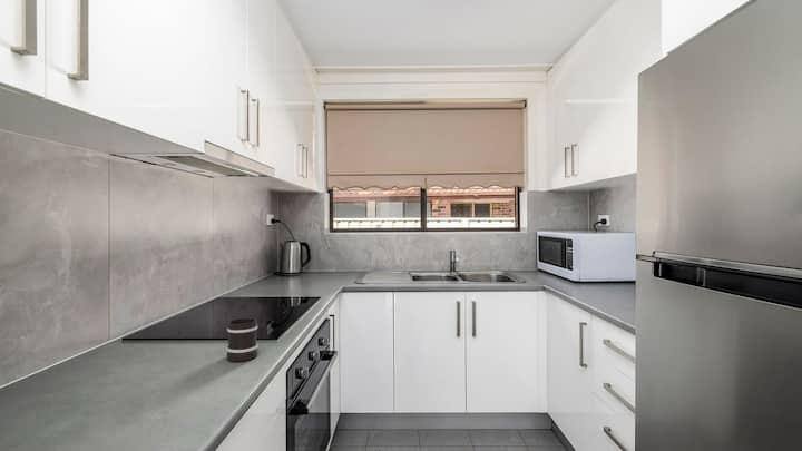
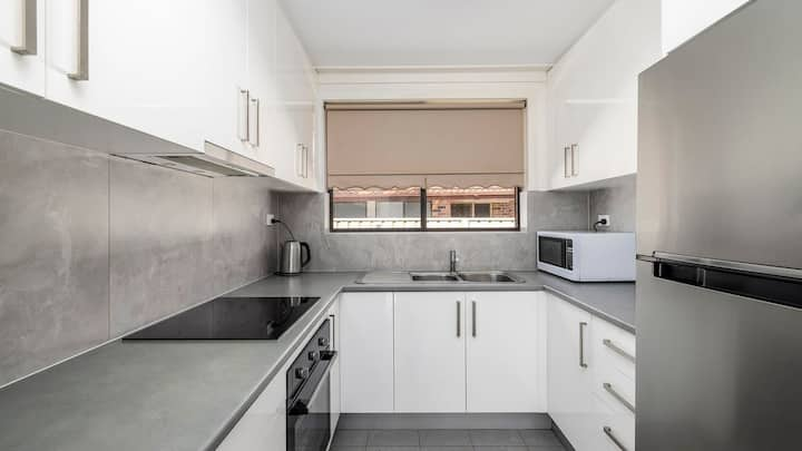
- mug (242, 336)
